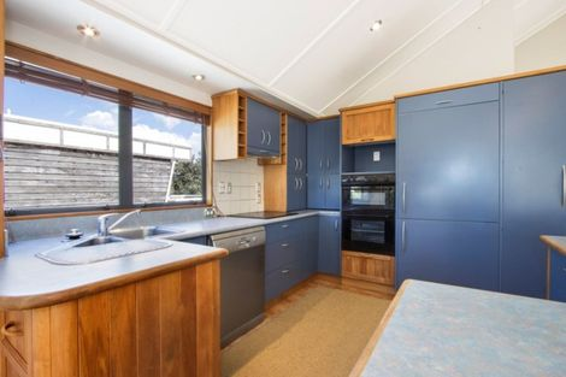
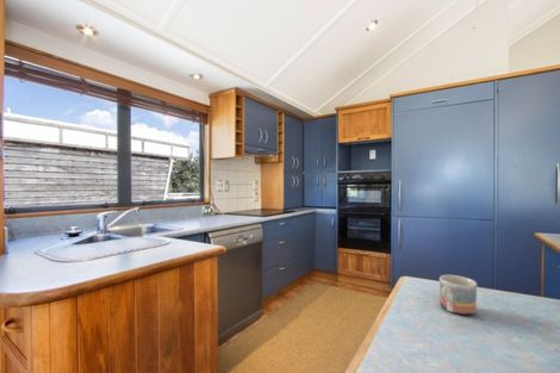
+ mug (454, 296)
